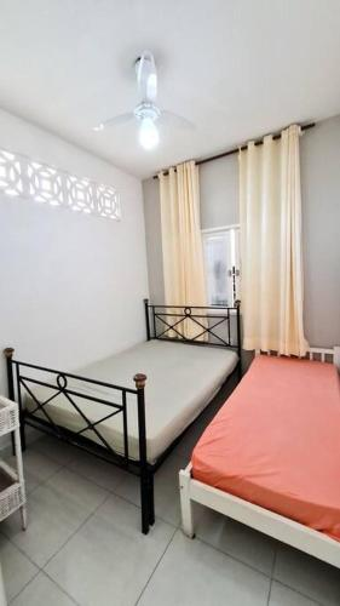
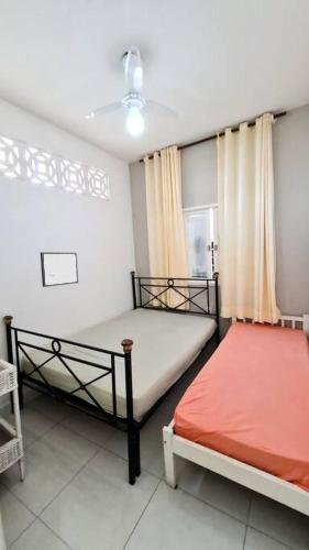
+ wall art (60, 268)
